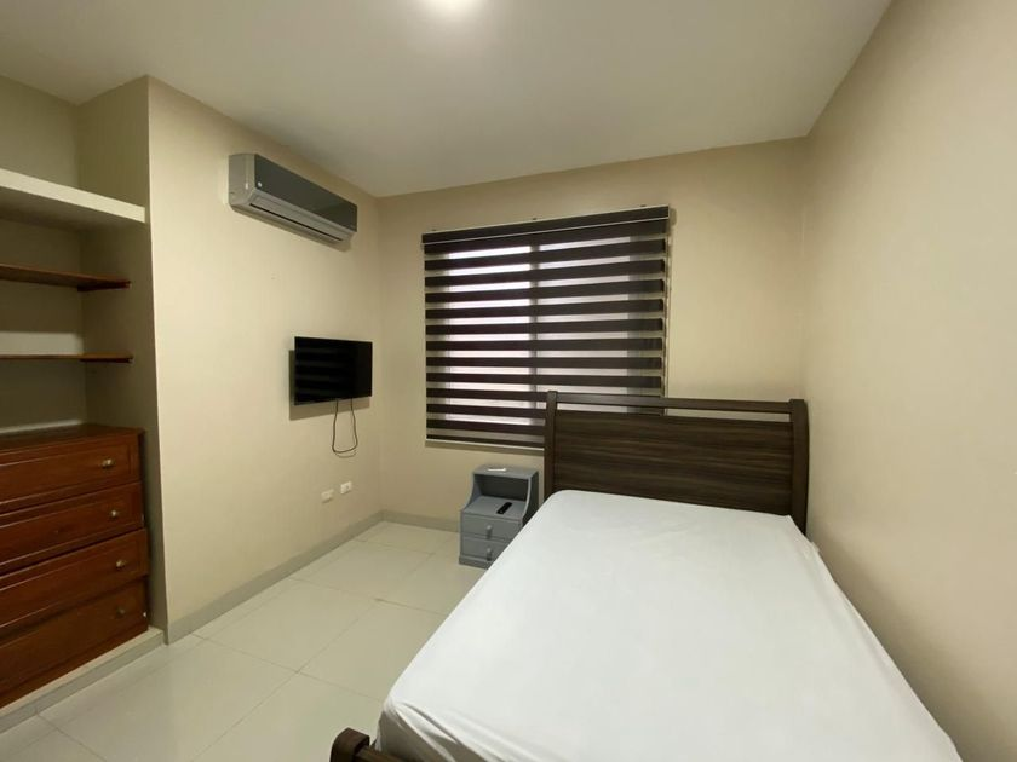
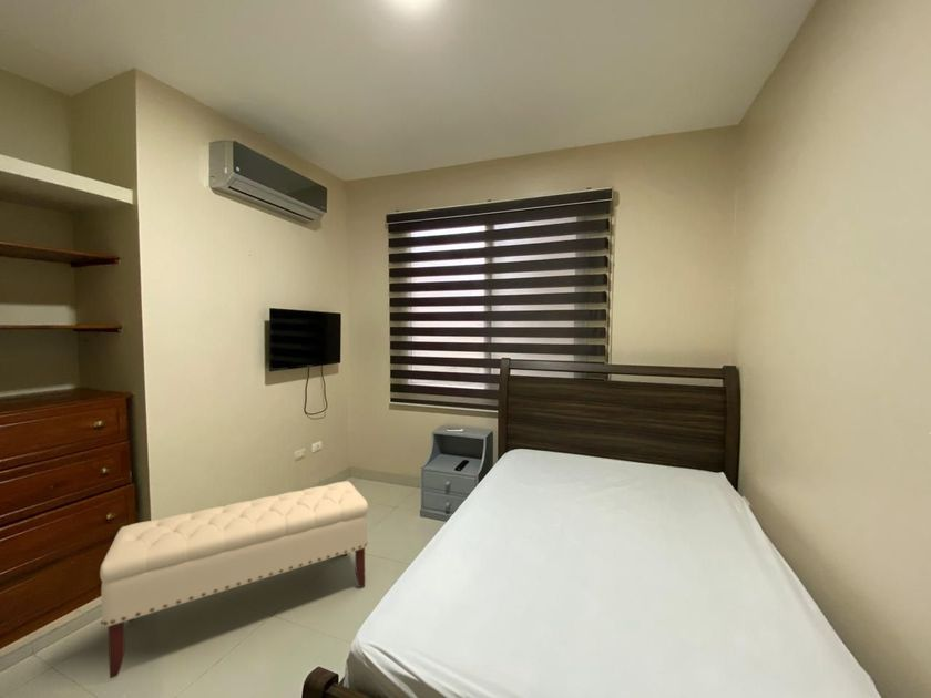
+ bench (253, 556)
